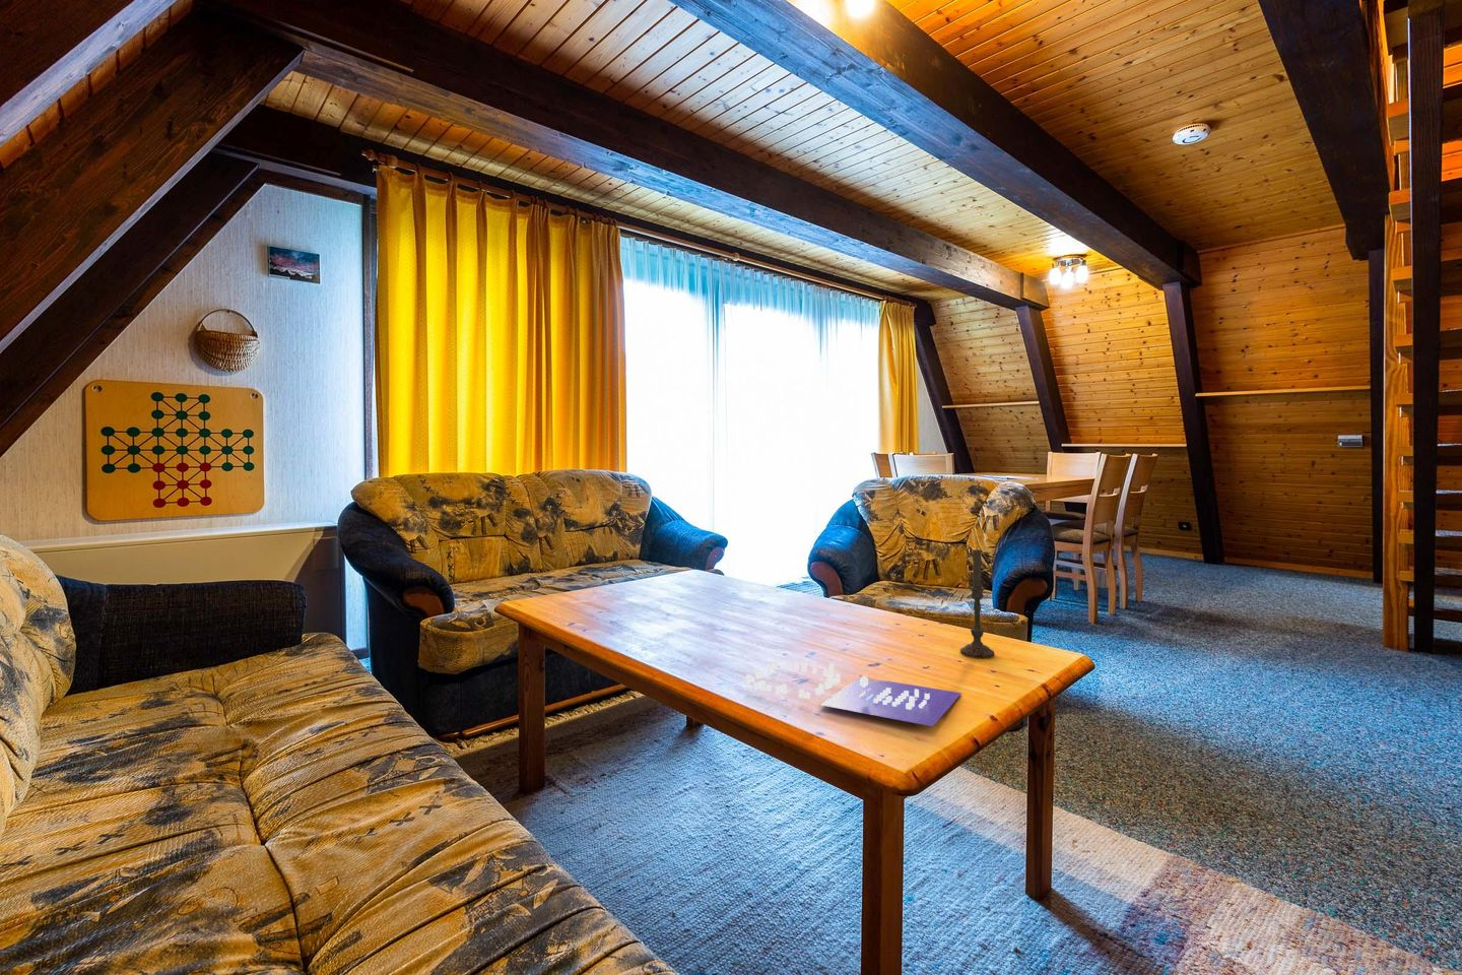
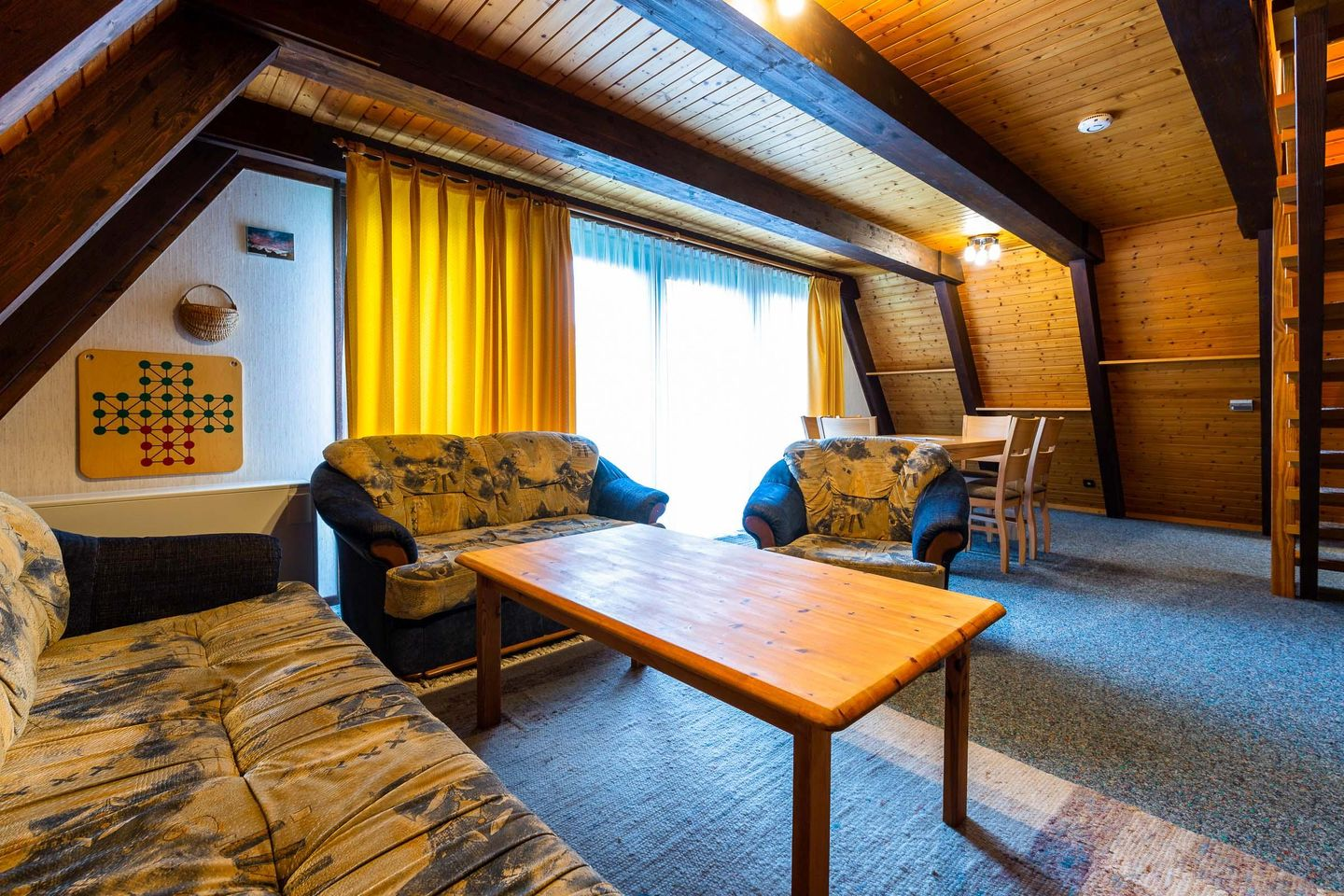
- candle (977, 600)
- board game (850, 683)
